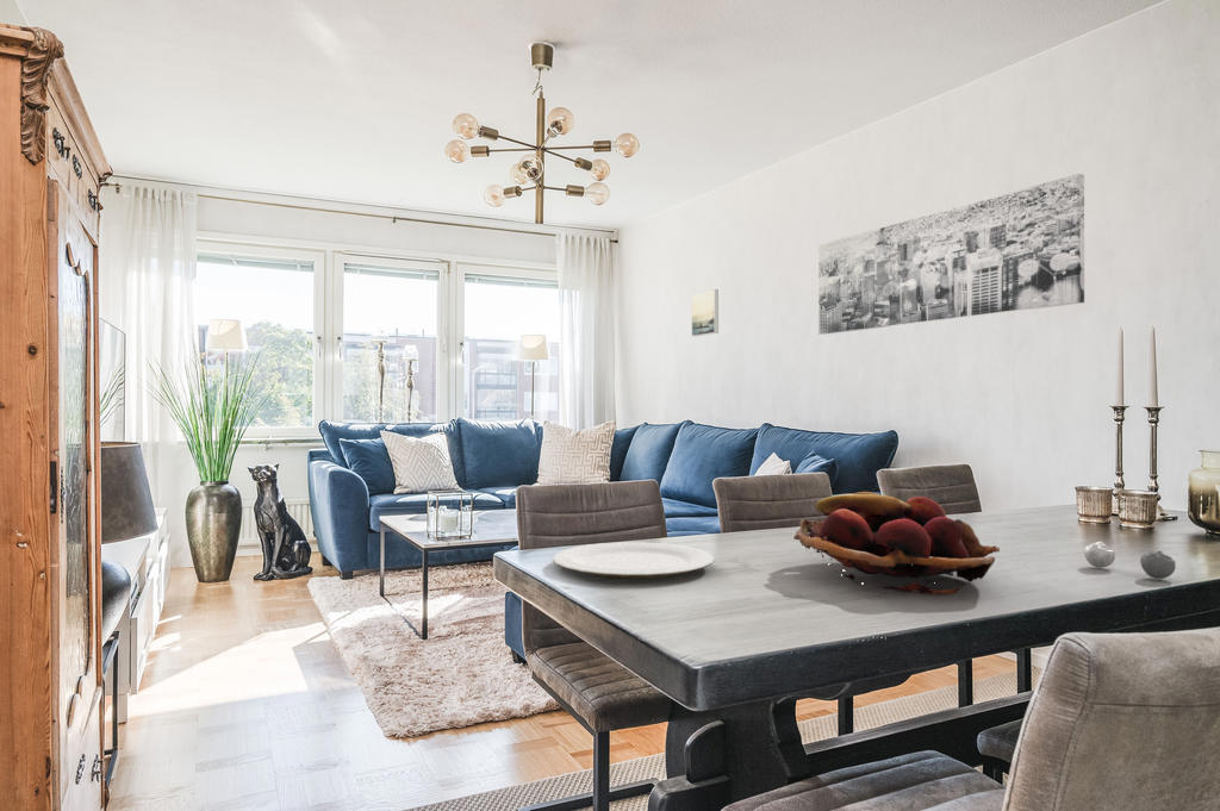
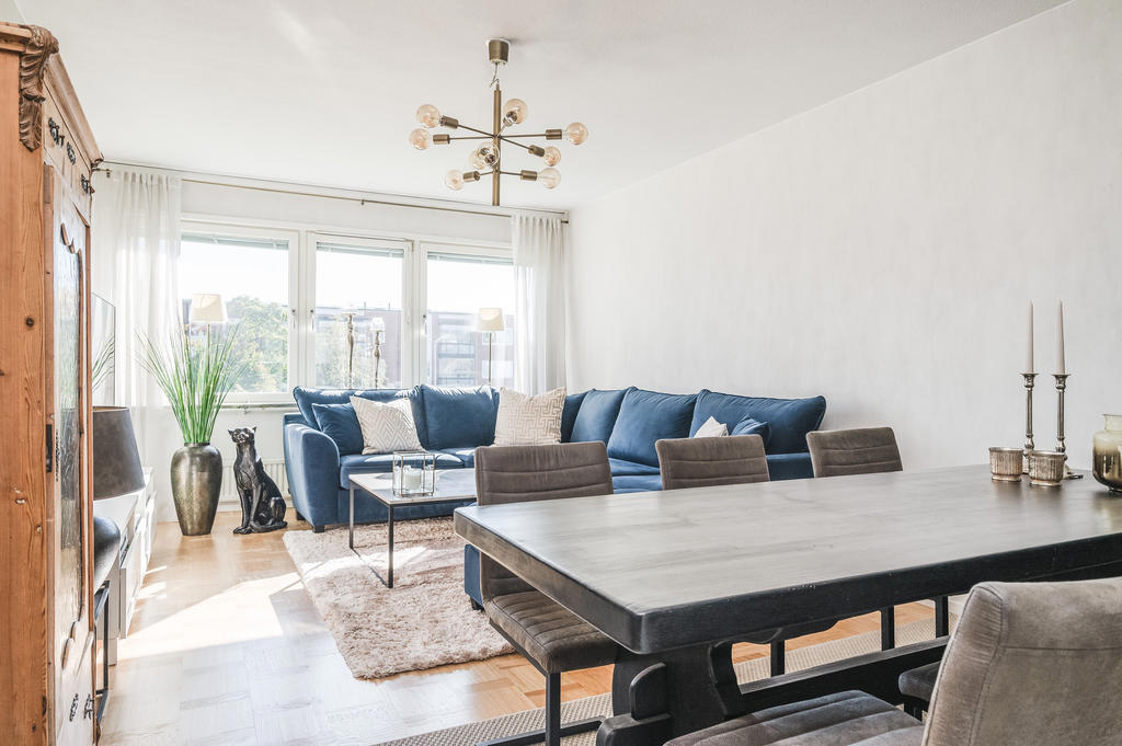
- plate (633, 561)
- decorative ball (1114, 559)
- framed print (704, 313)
- fruit basket (890, 535)
- wall art (927, 268)
